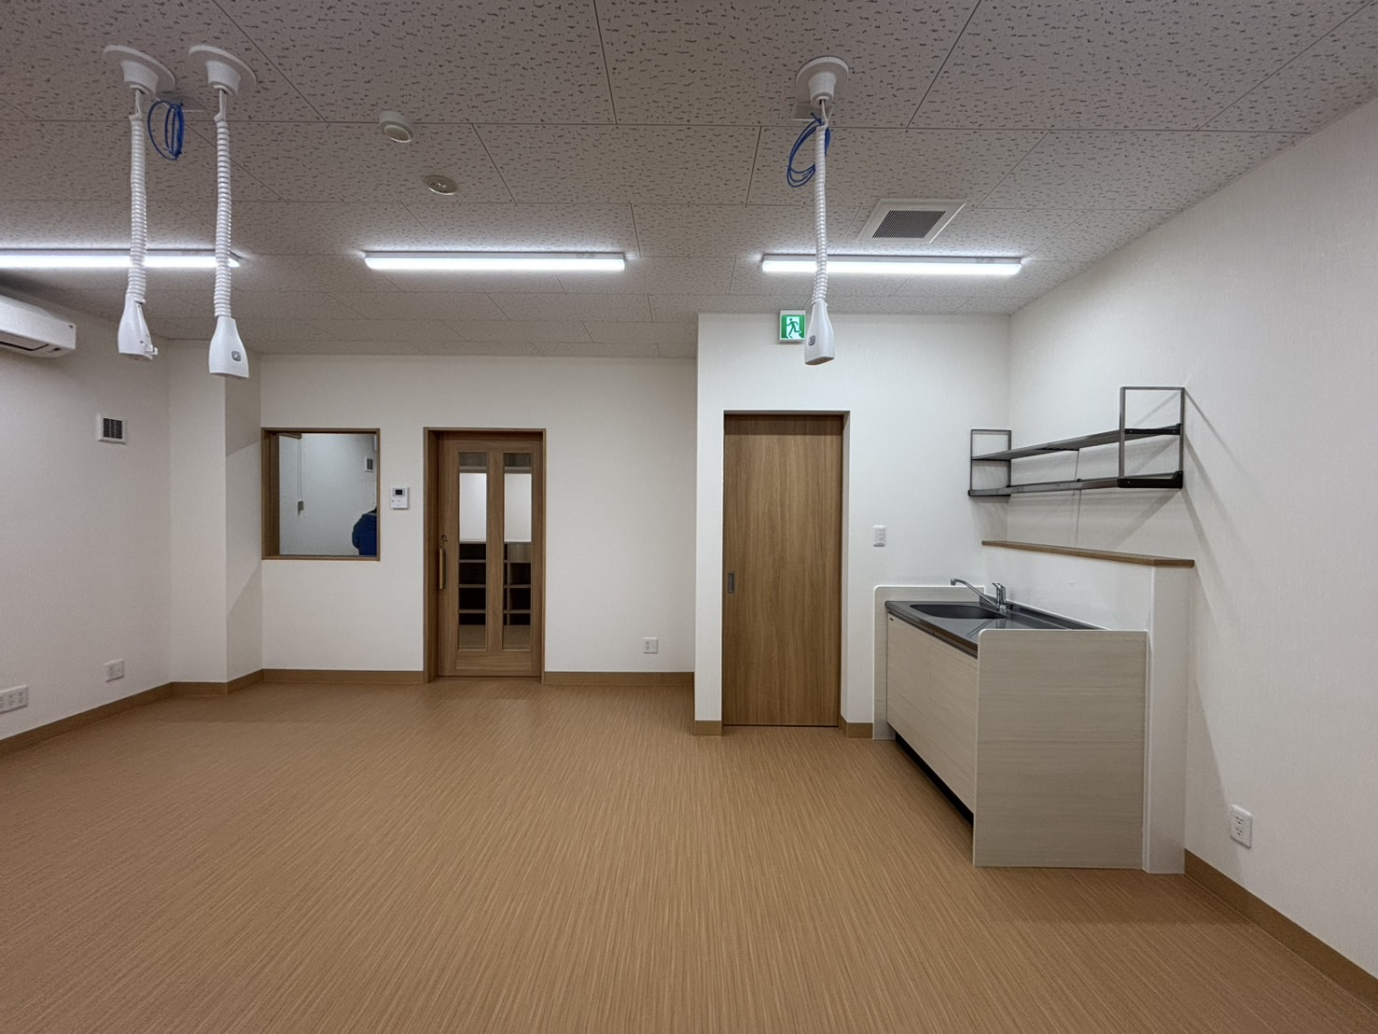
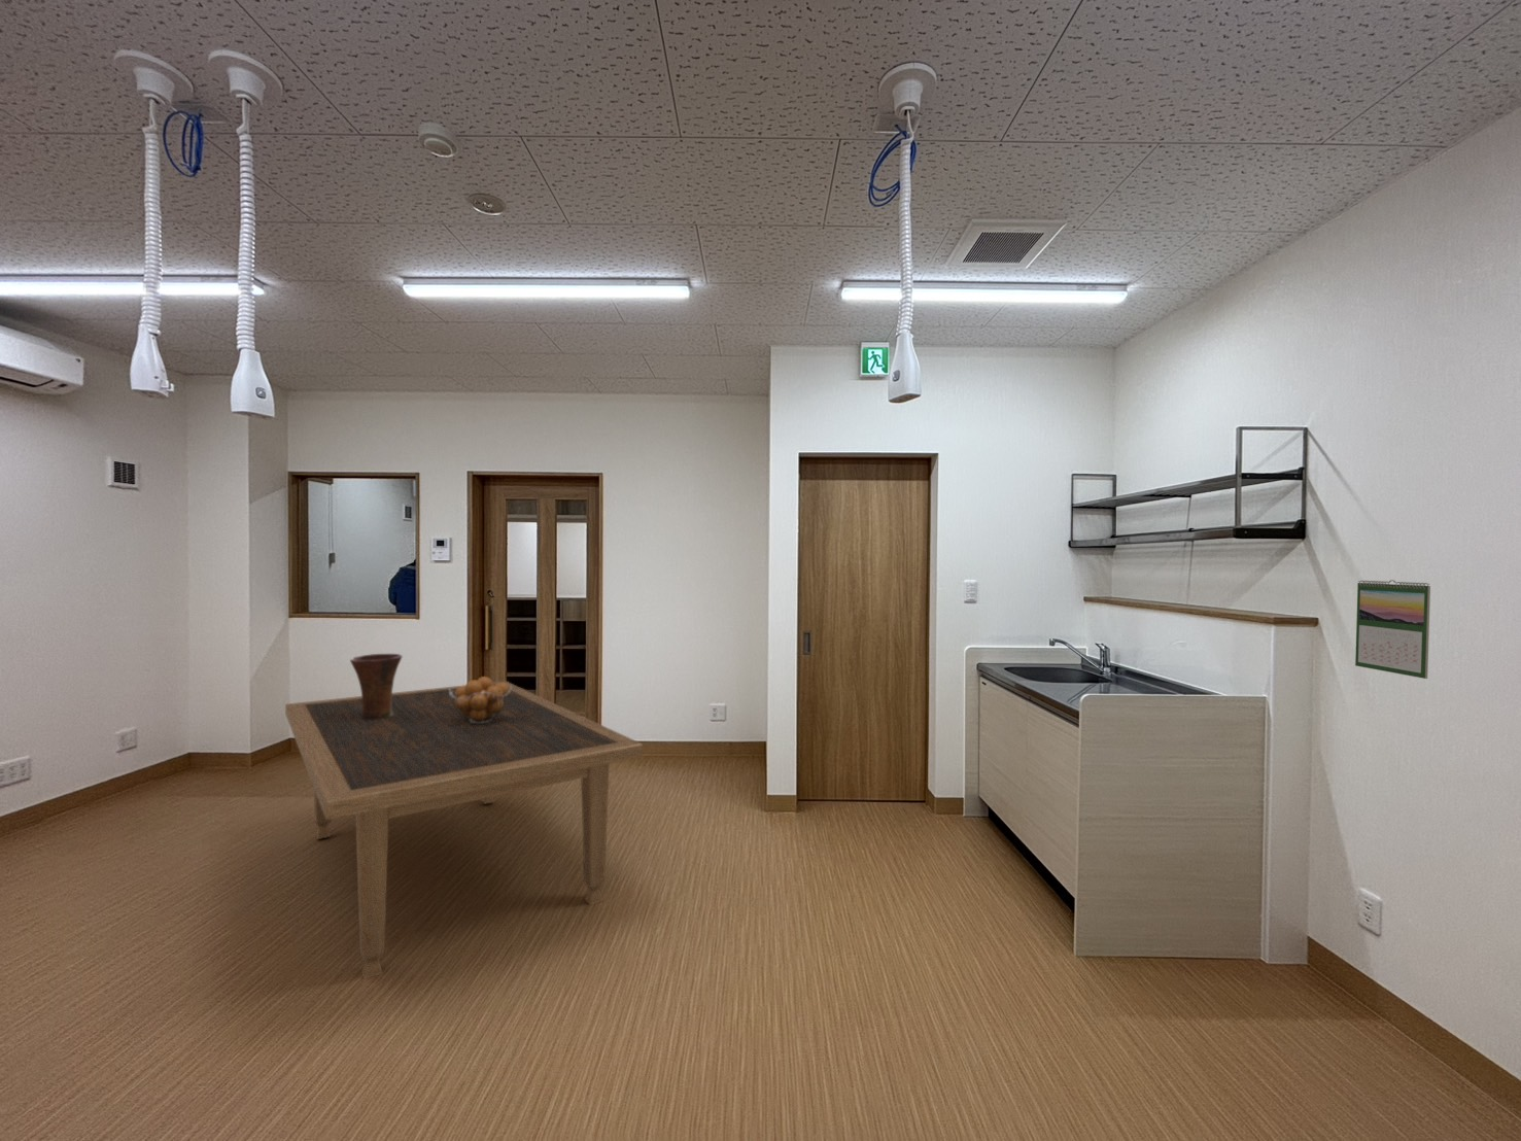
+ fruit basket (479, 699)
+ dining table (445, 793)
+ calendar (1390, 626)
+ vase (376, 686)
